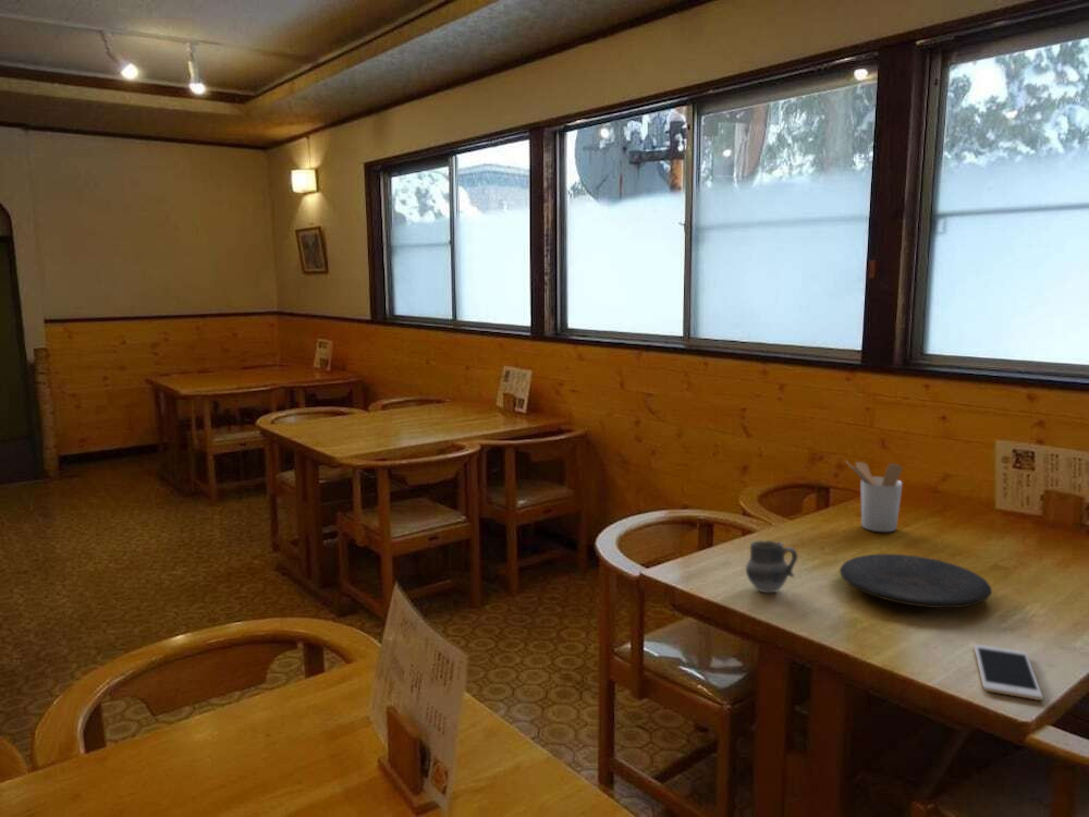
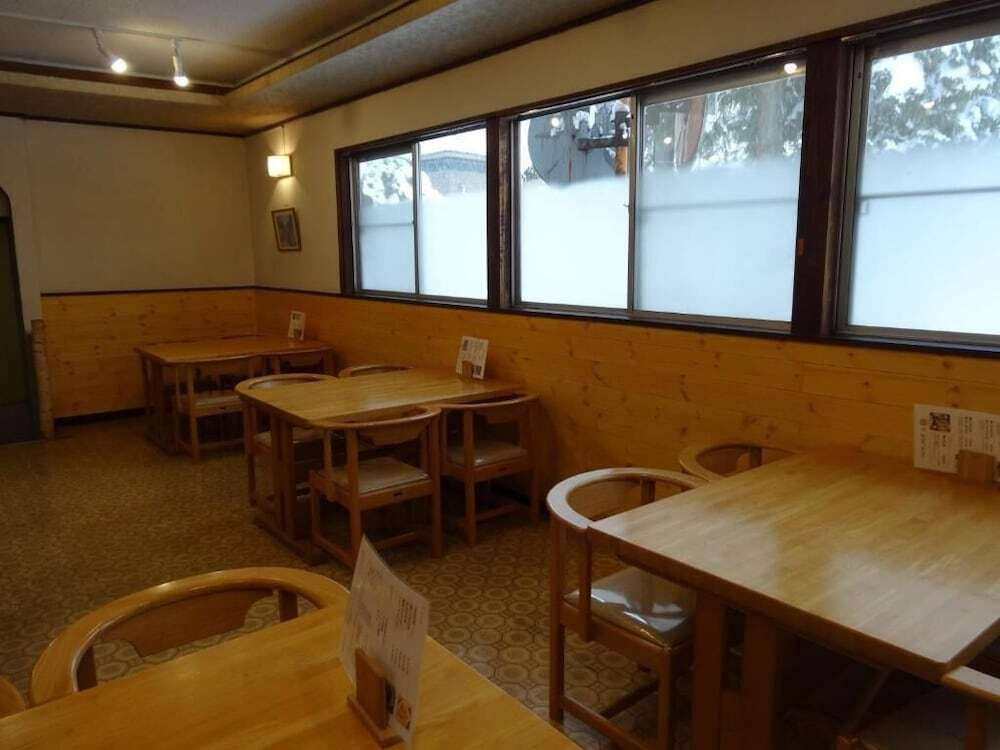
- cell phone (1005, 670)
- utensil holder (871, 493)
- cup (771, 565)
- plate (913, 583)
